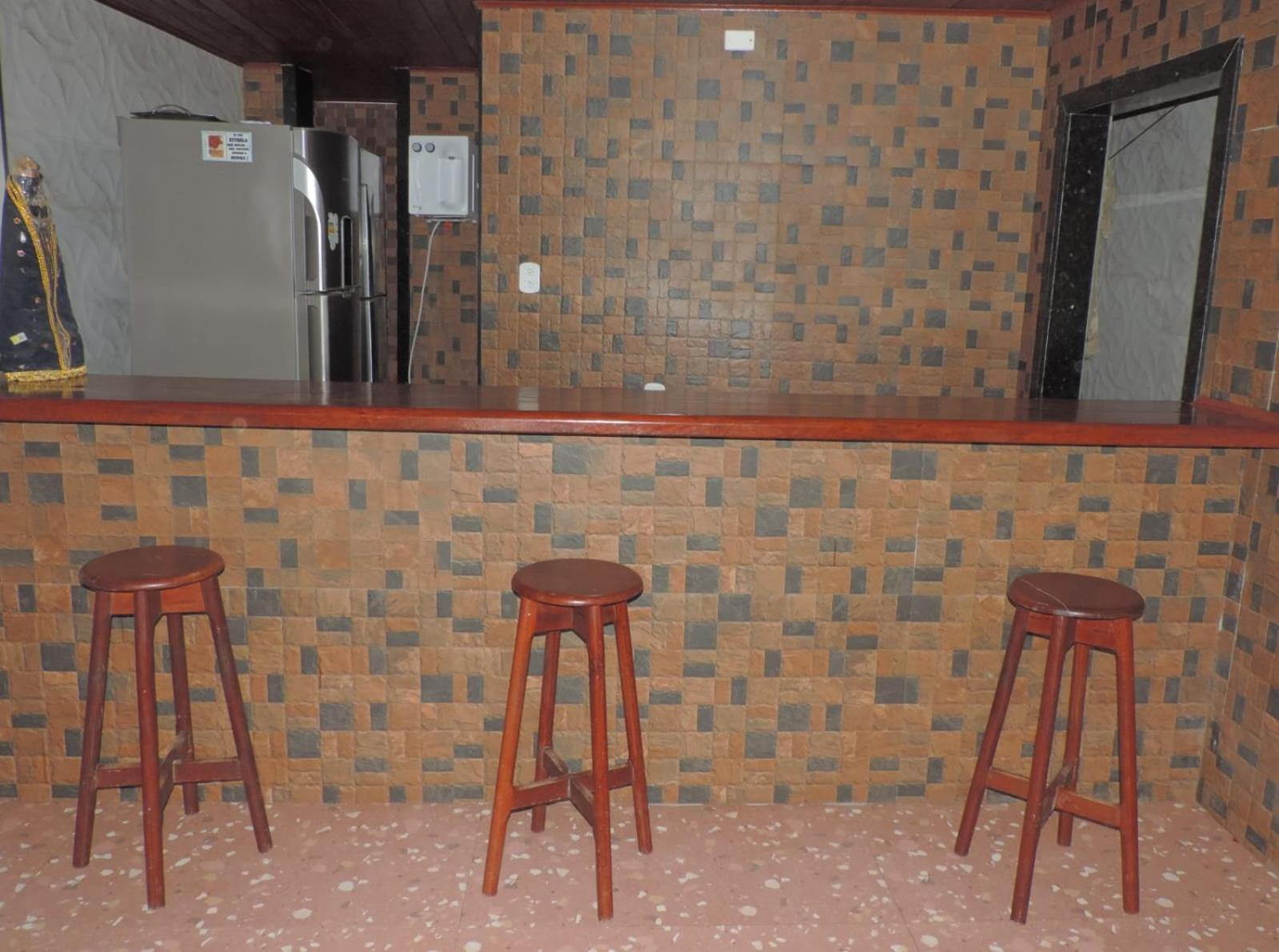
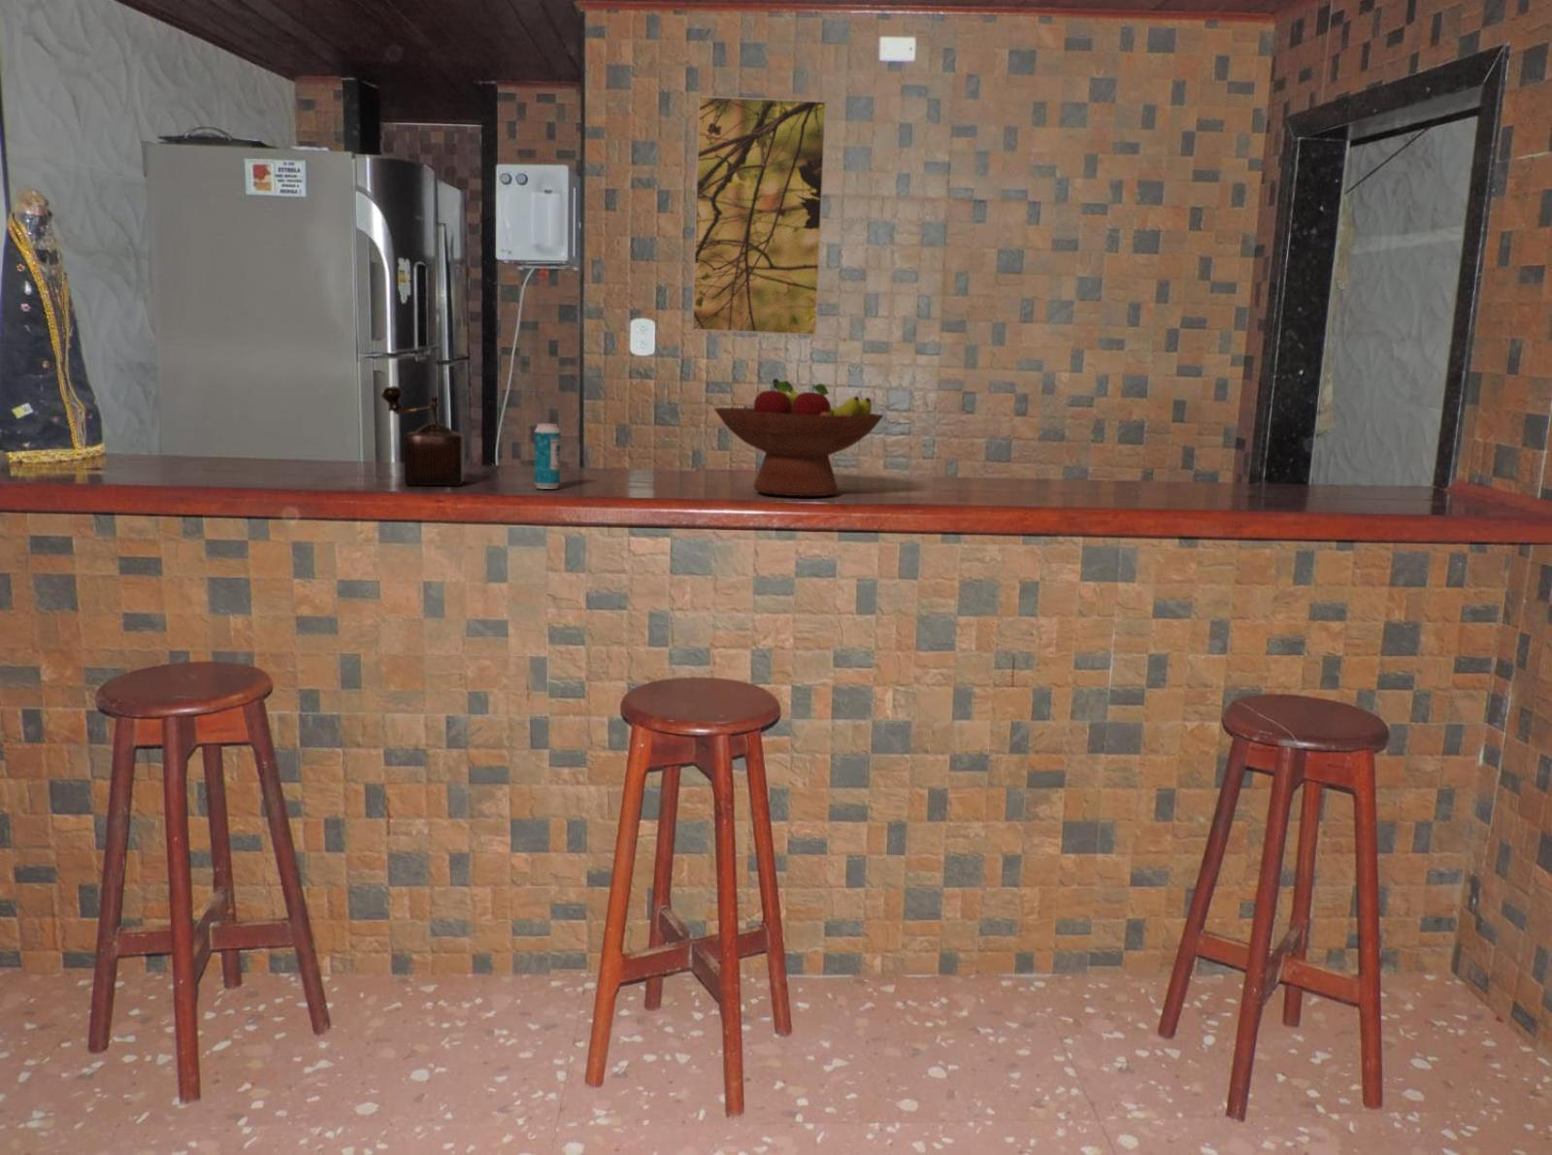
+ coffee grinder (421, 434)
+ beverage can (546, 456)
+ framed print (758, 217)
+ fruit bowl (797, 436)
